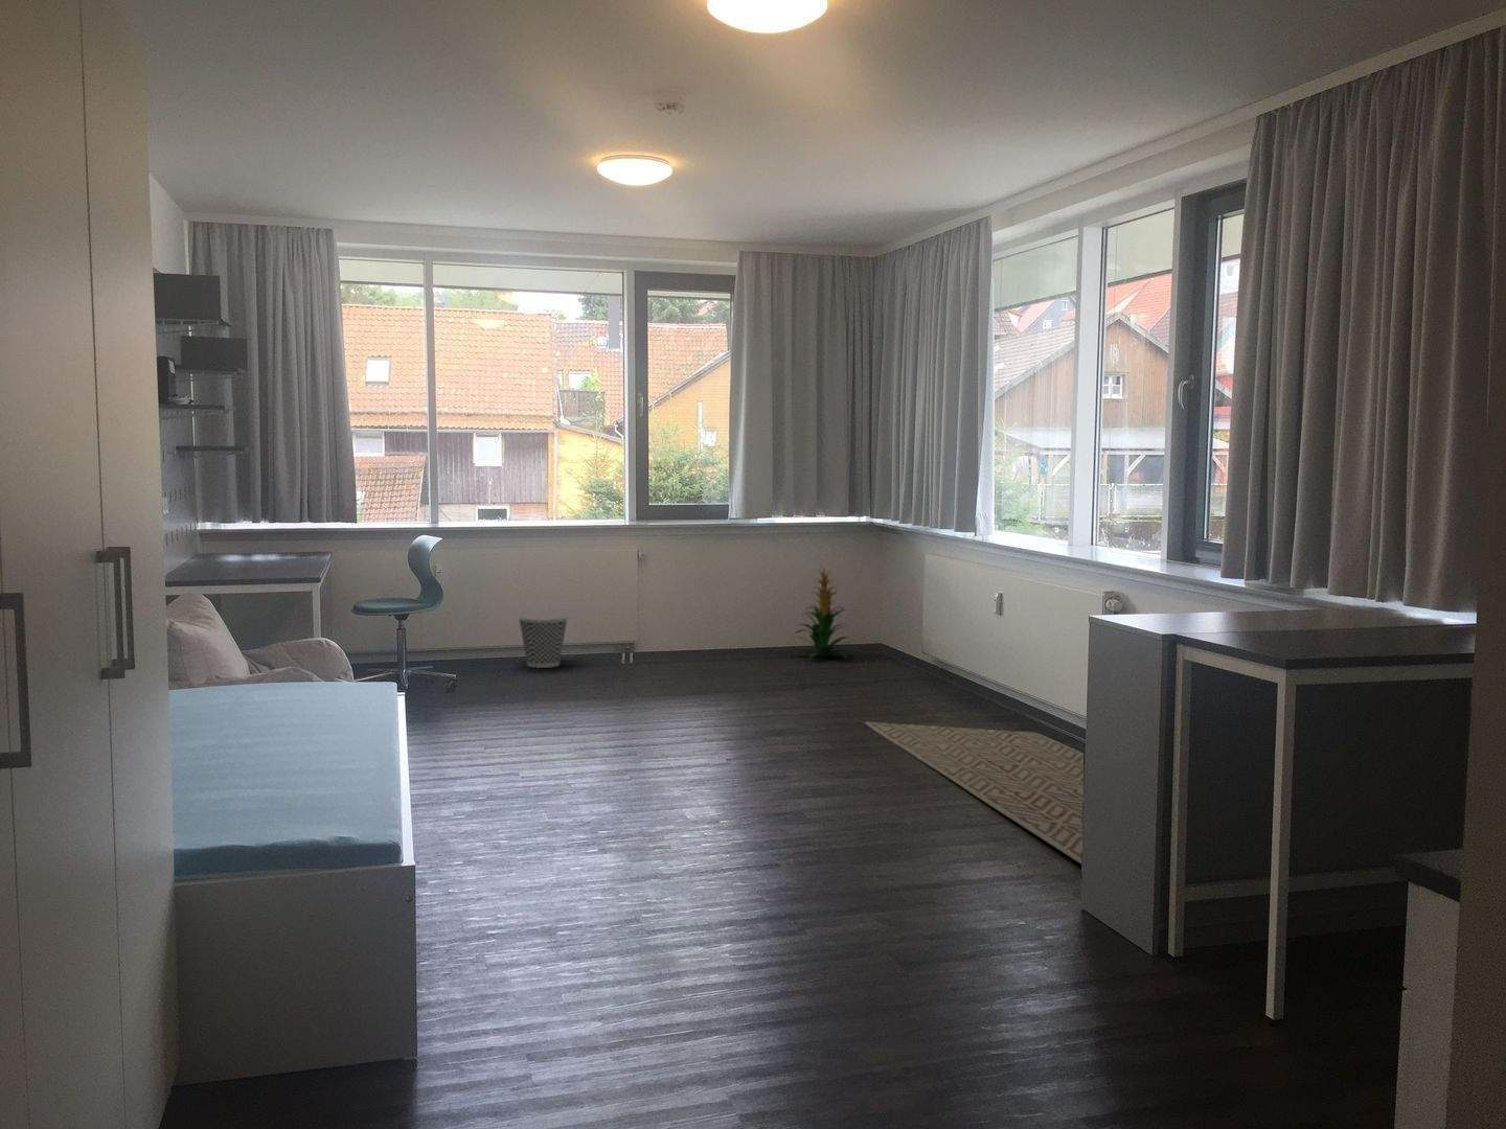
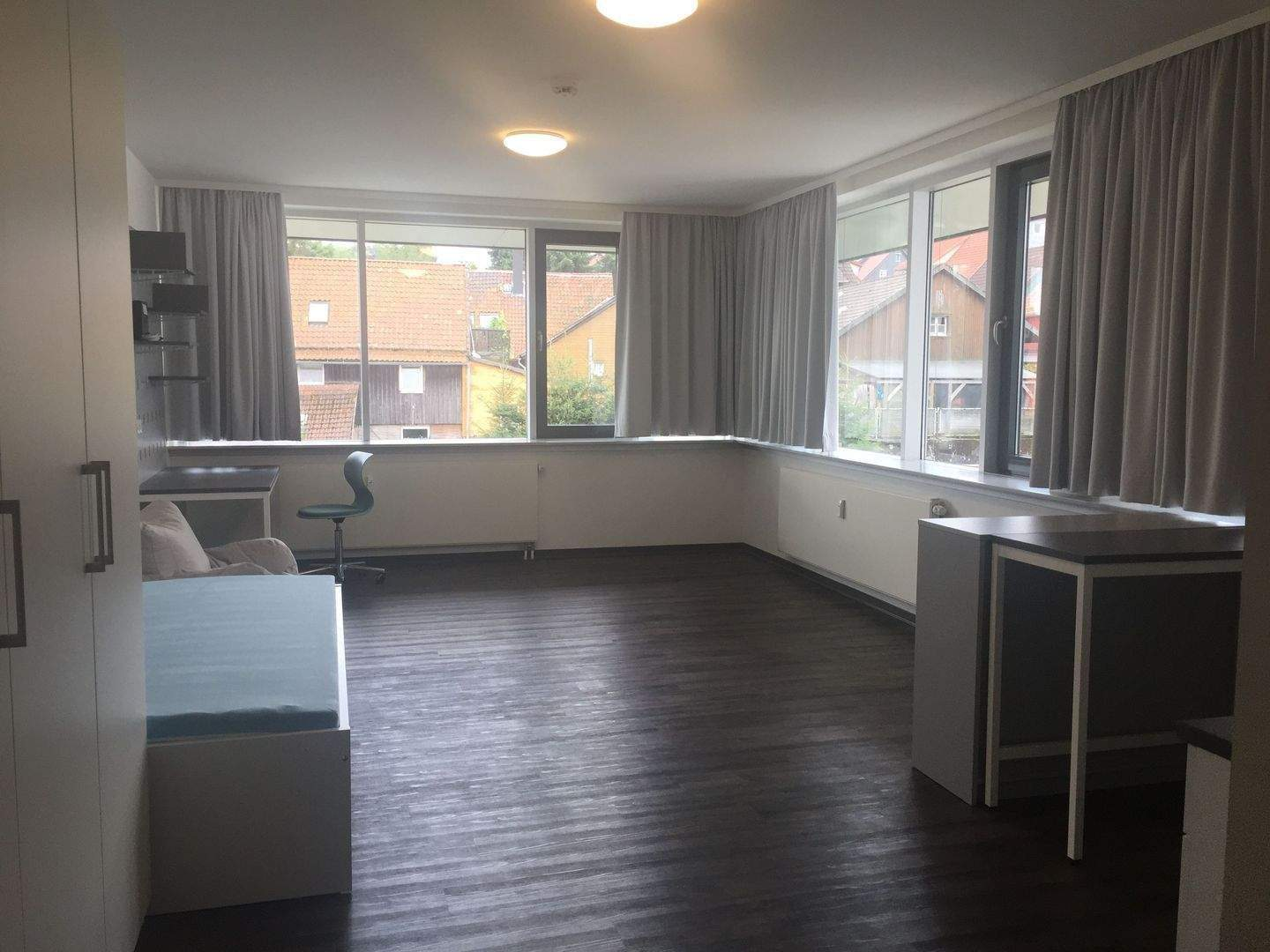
- wastebasket (543, 639)
- indoor plant (824, 611)
- rug (1020, 765)
